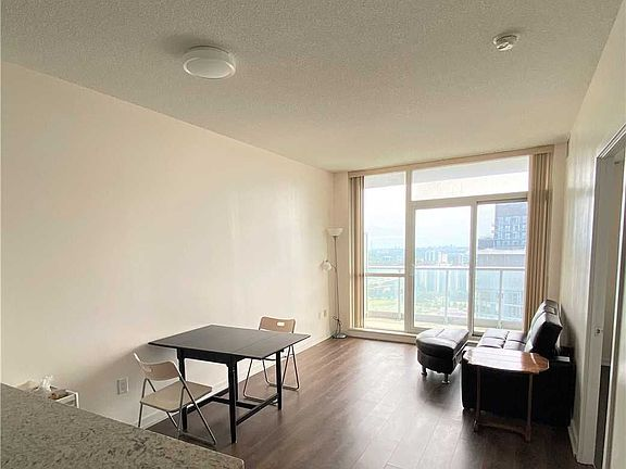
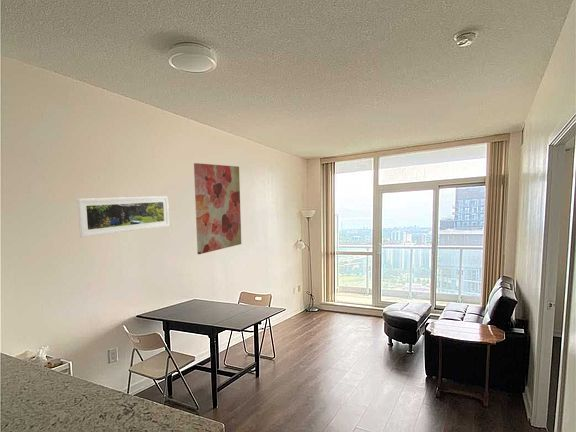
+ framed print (129, 214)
+ wall art (219, 207)
